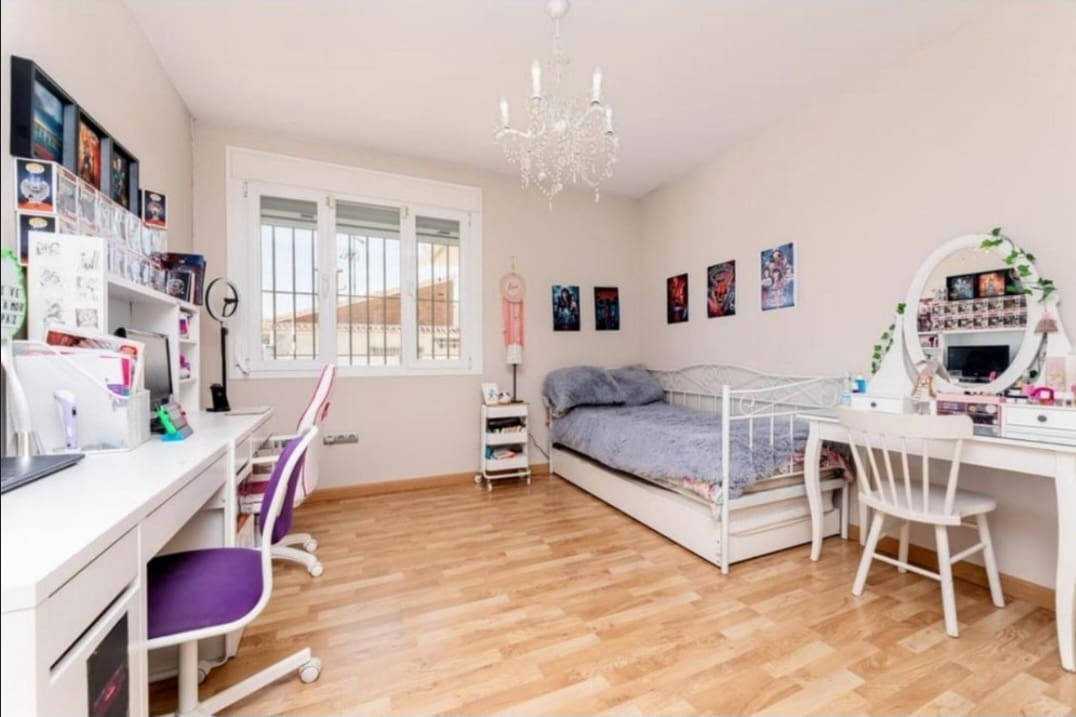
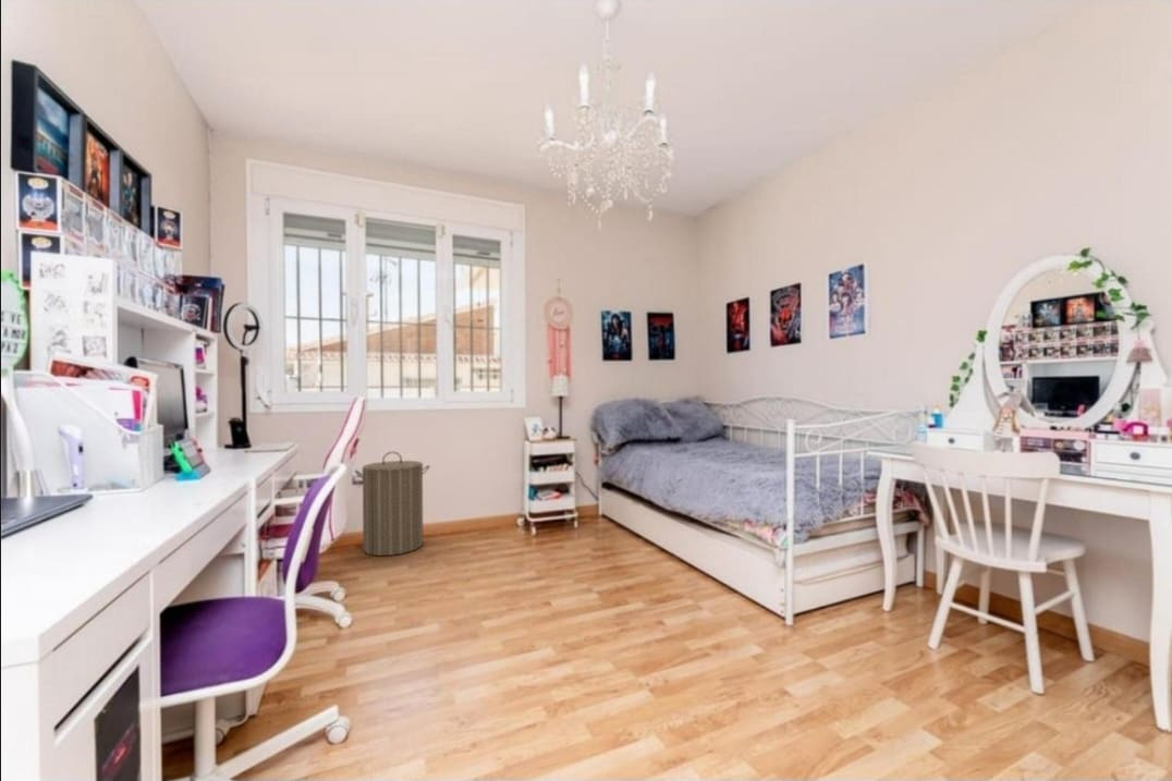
+ laundry hamper (393, 499)
